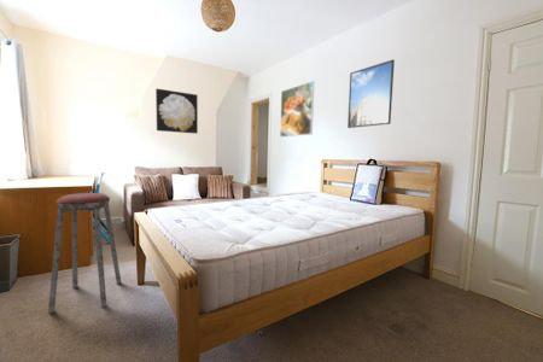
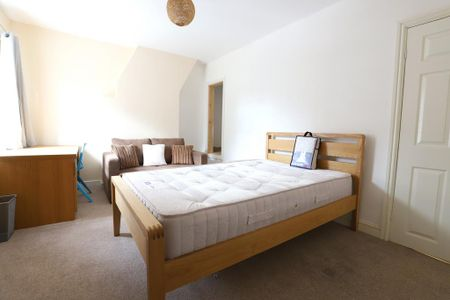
- music stool (76, 246)
- wall art (177, 112)
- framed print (296, 111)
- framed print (368, 97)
